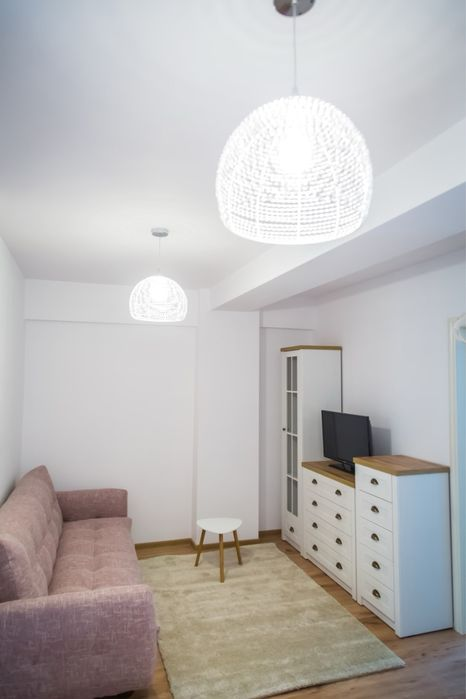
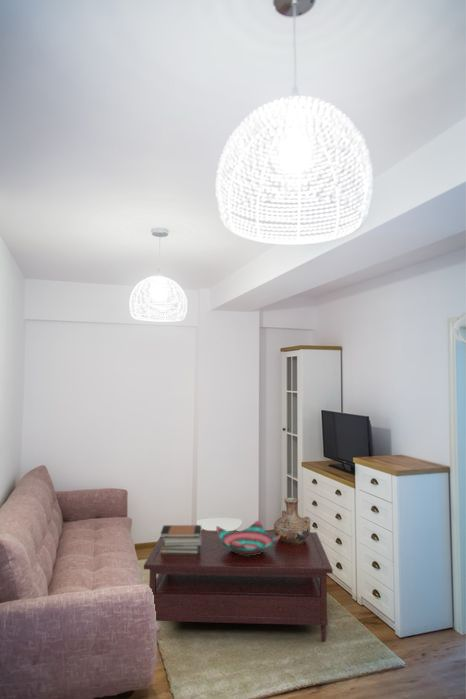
+ decorative bowl (247, 540)
+ vase (292, 518)
+ coffee table (238, 580)
+ book stack (181, 538)
